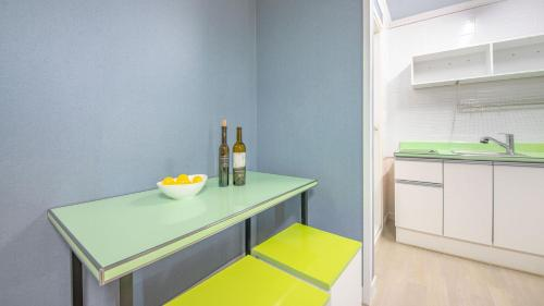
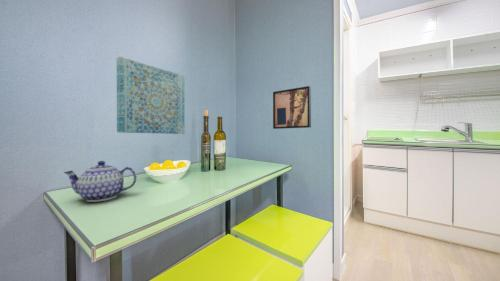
+ wall art (154, 100)
+ wall art (291, 108)
+ teapot (101, 179)
